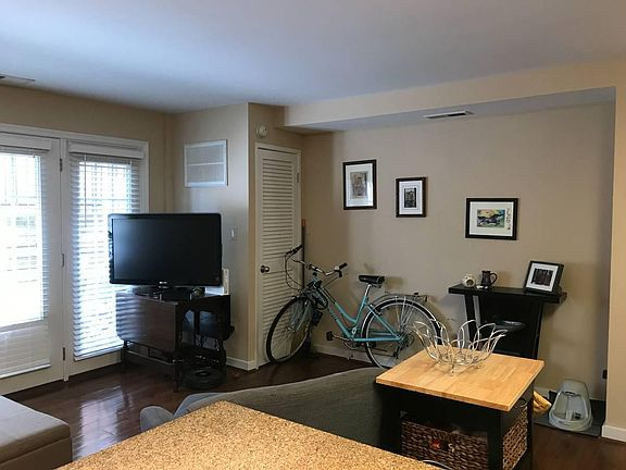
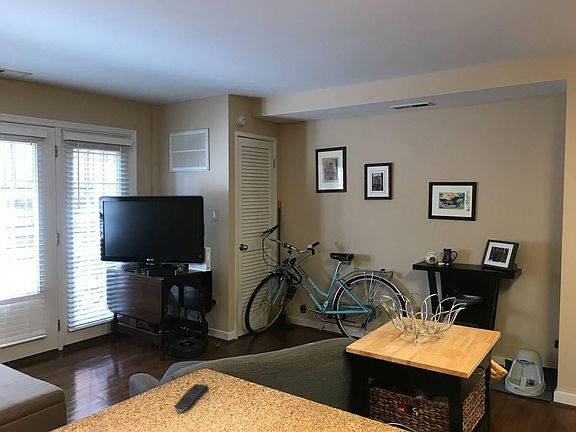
+ remote control (191, 397)
